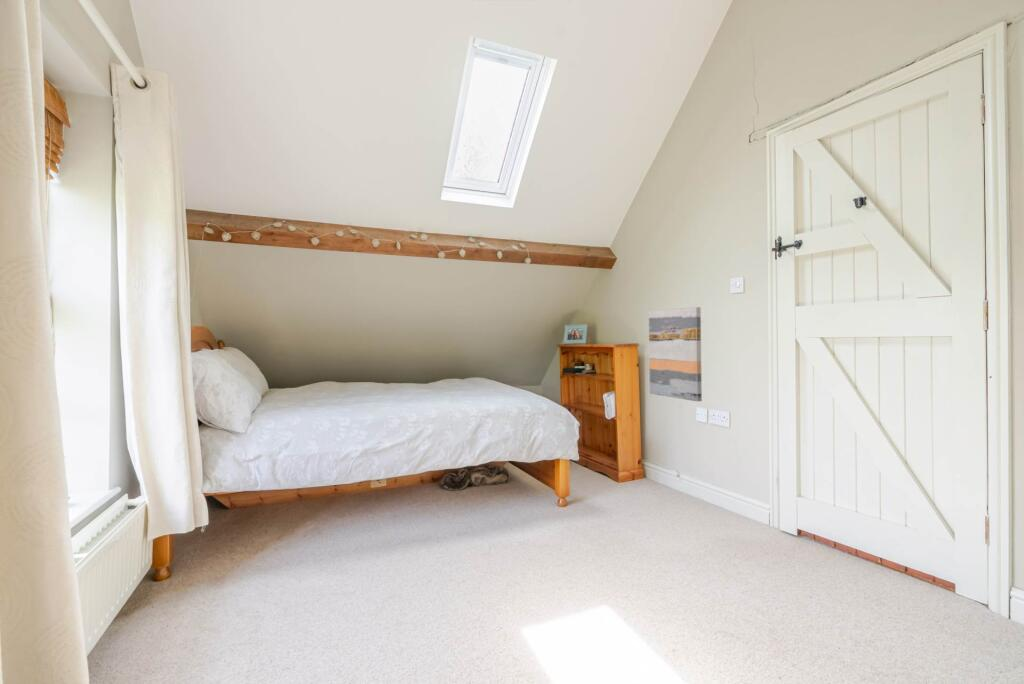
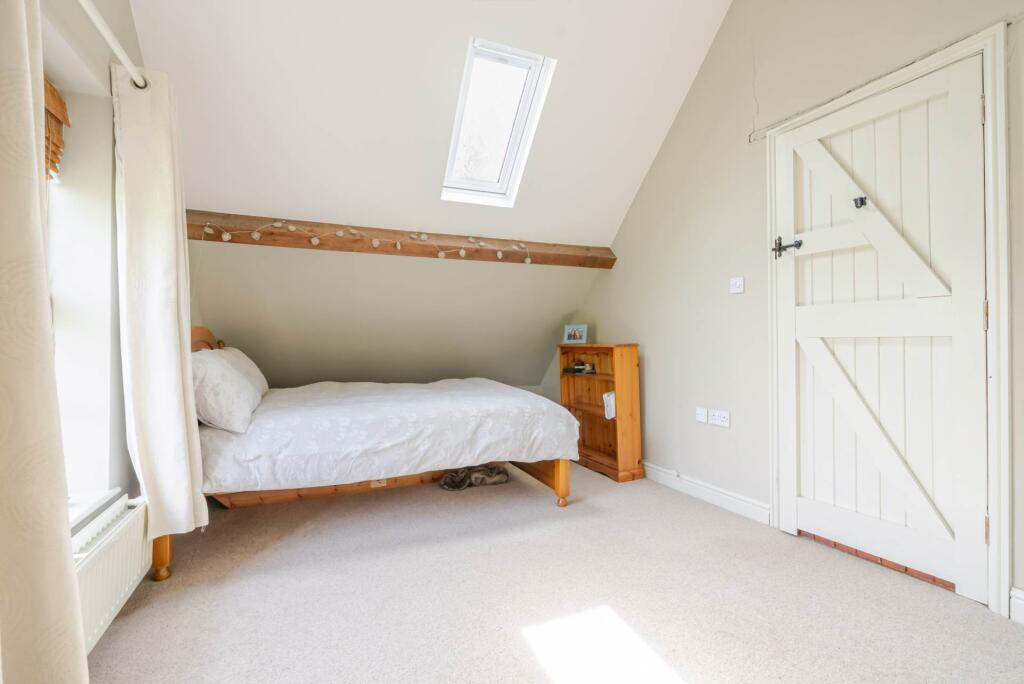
- wall art (673, 353)
